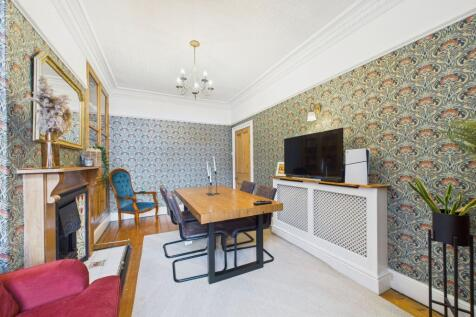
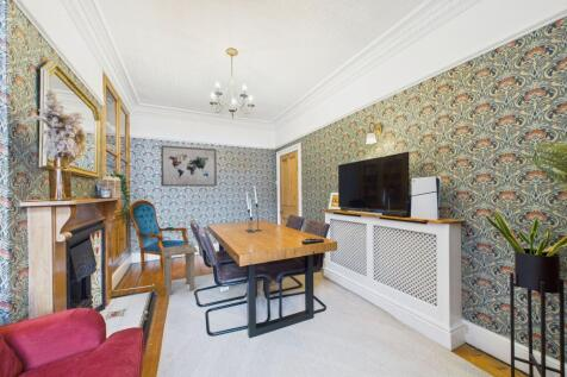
+ wall art (189, 166)
+ side table (186, 269)
